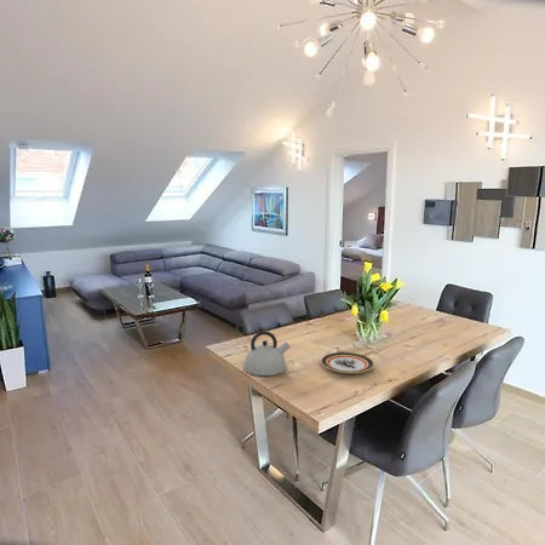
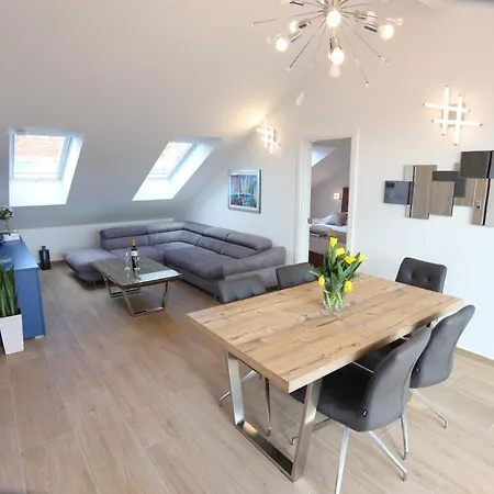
- plate (346, 363)
- kettle (266, 349)
